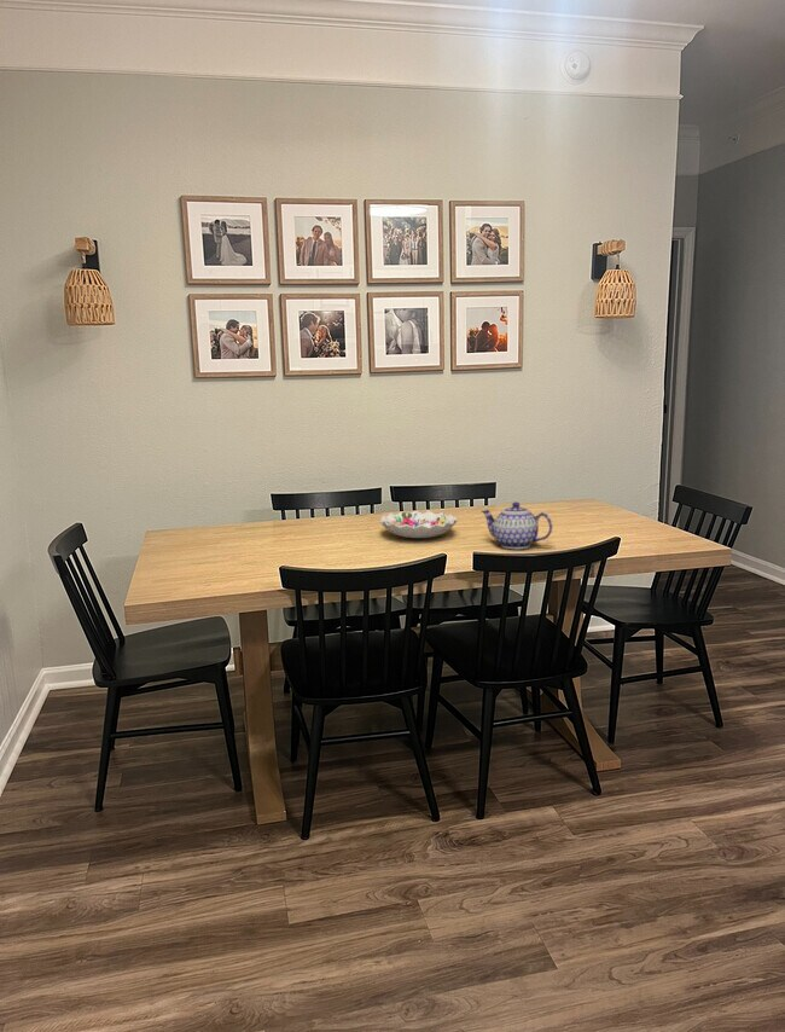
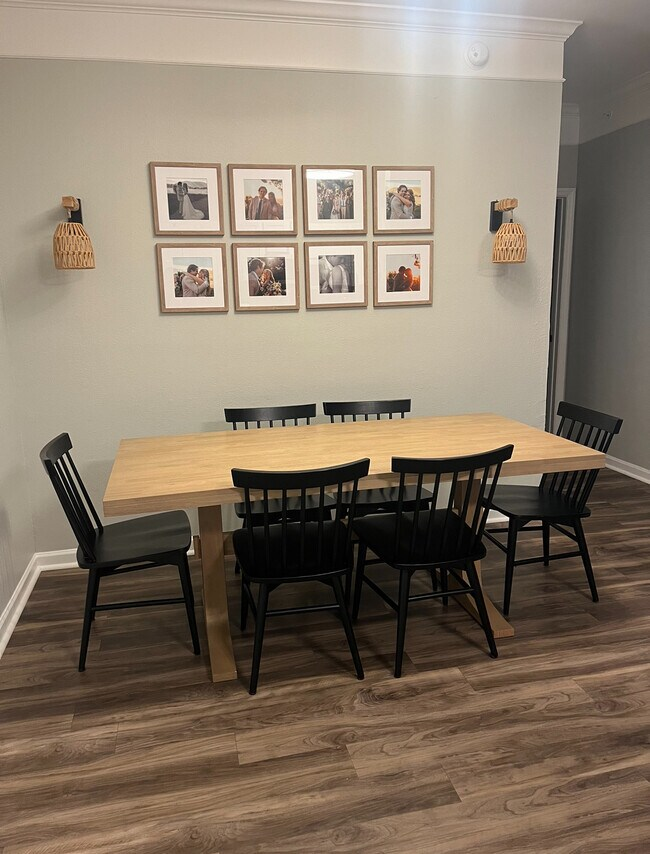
- teapot (514, 523)
- decorative bowl (418, 526)
